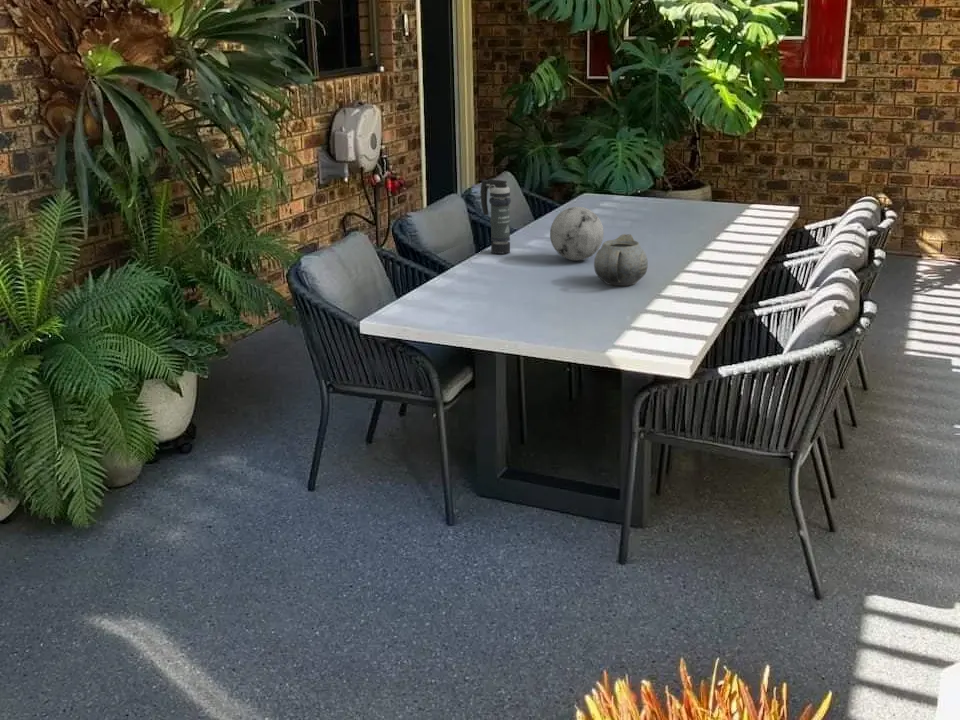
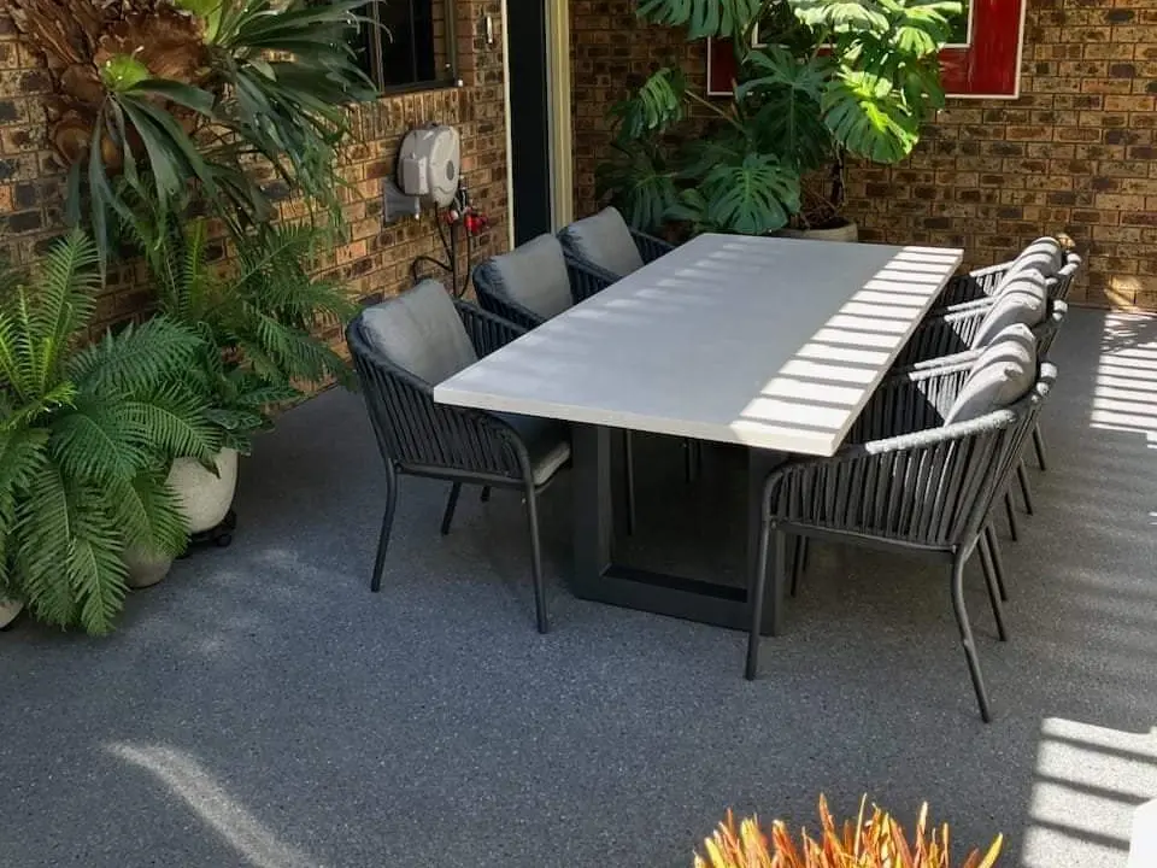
- smoke grenade (496, 216)
- teapot (620, 261)
- decorative orb (576, 233)
